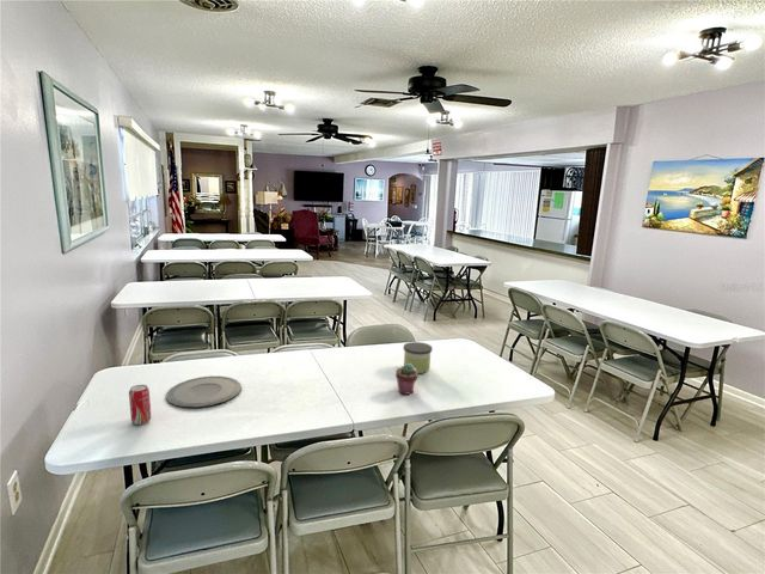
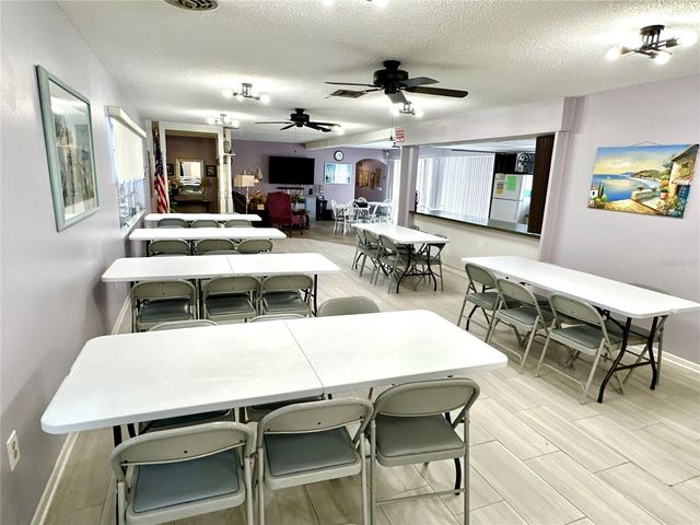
- potted succulent (406, 377)
- candle (417, 358)
- beverage can (140, 404)
- plate (204, 390)
